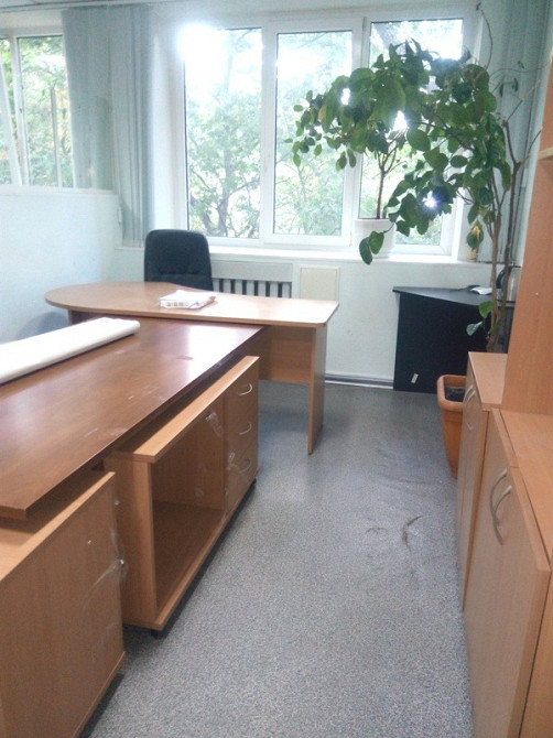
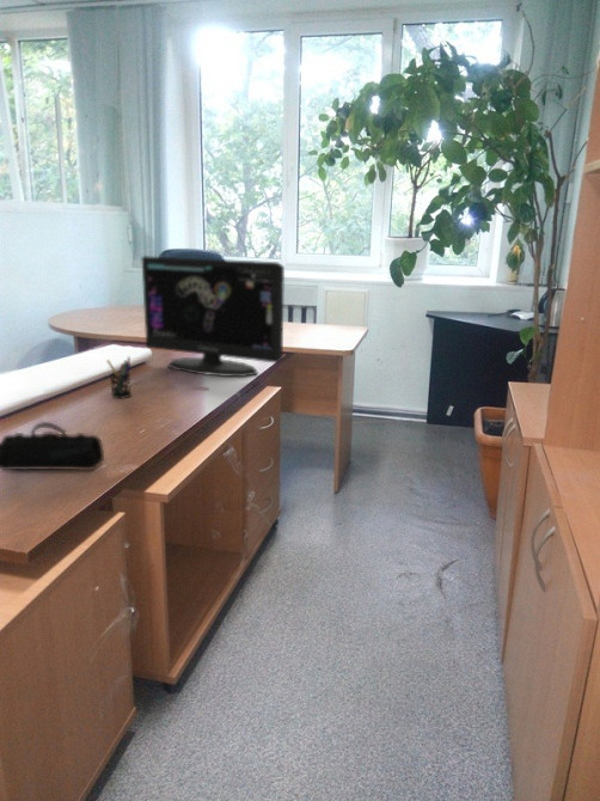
+ computer monitor (210, 314)
+ pen holder (122, 375)
+ pencil case (50, 444)
